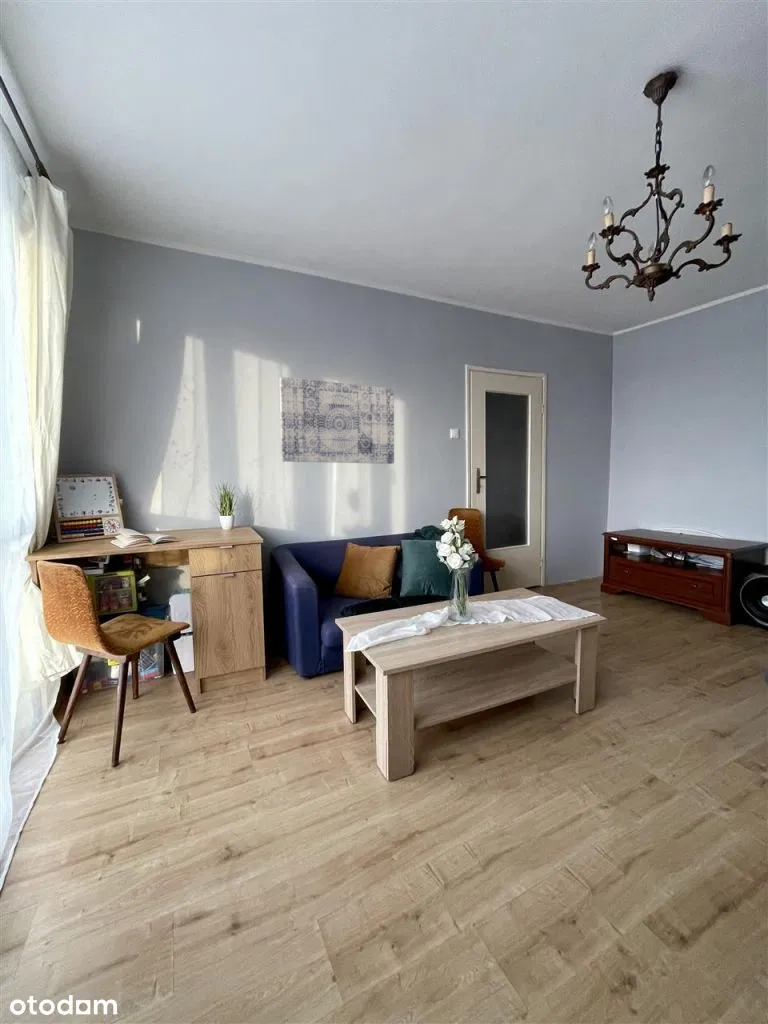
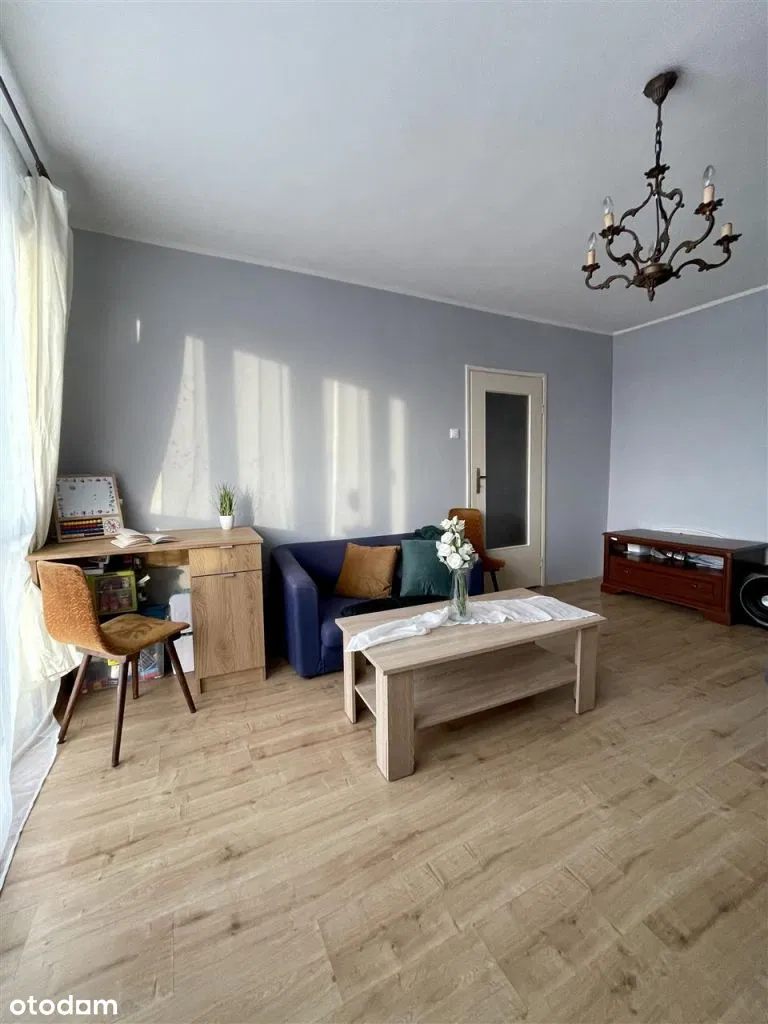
- wall art (340, 423)
